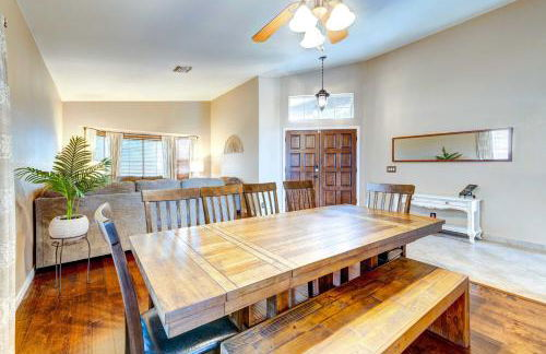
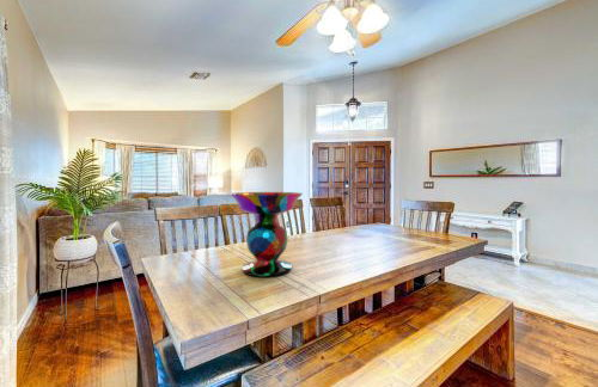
+ decorative bowl (267, 231)
